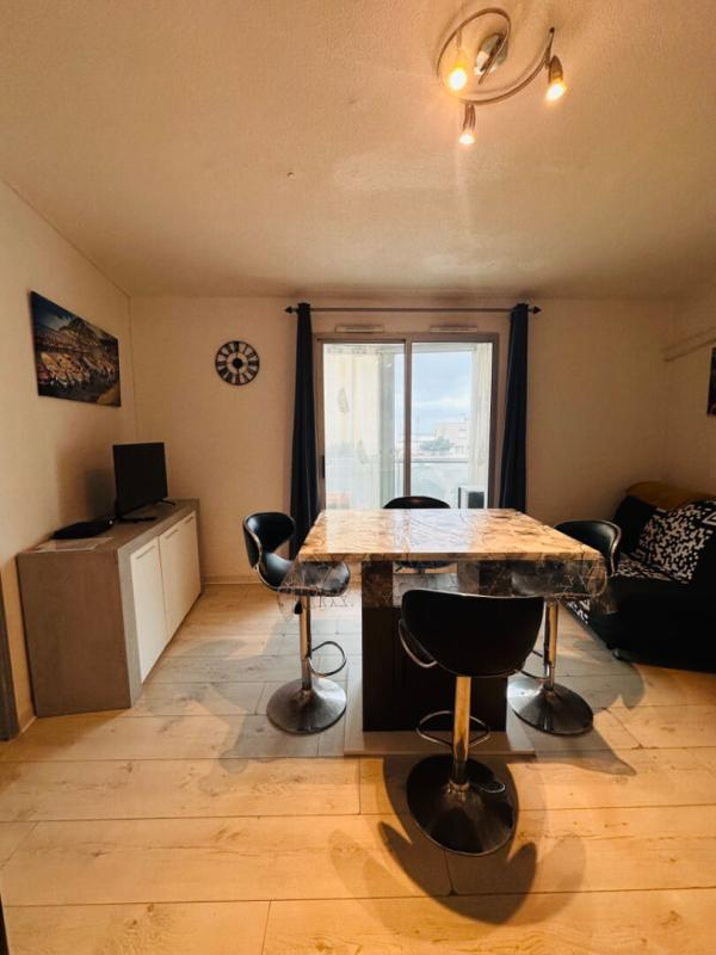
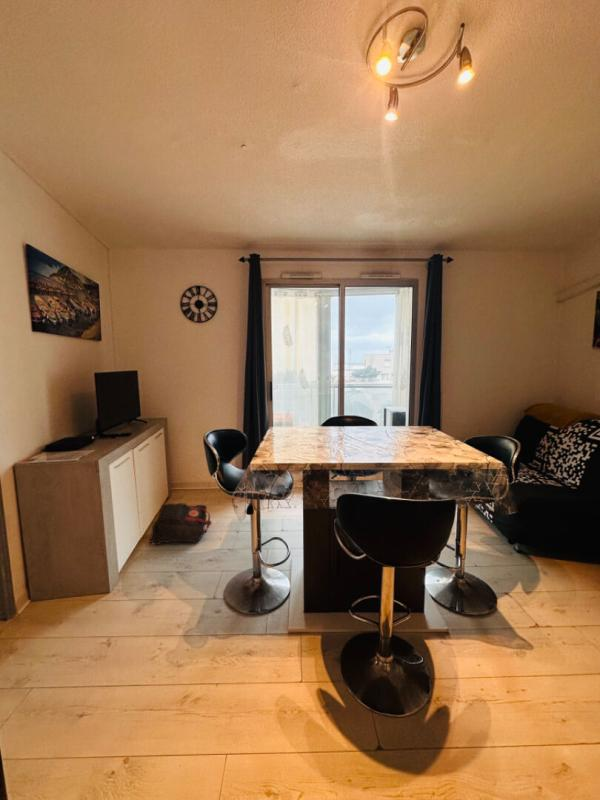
+ backpack (182, 519)
